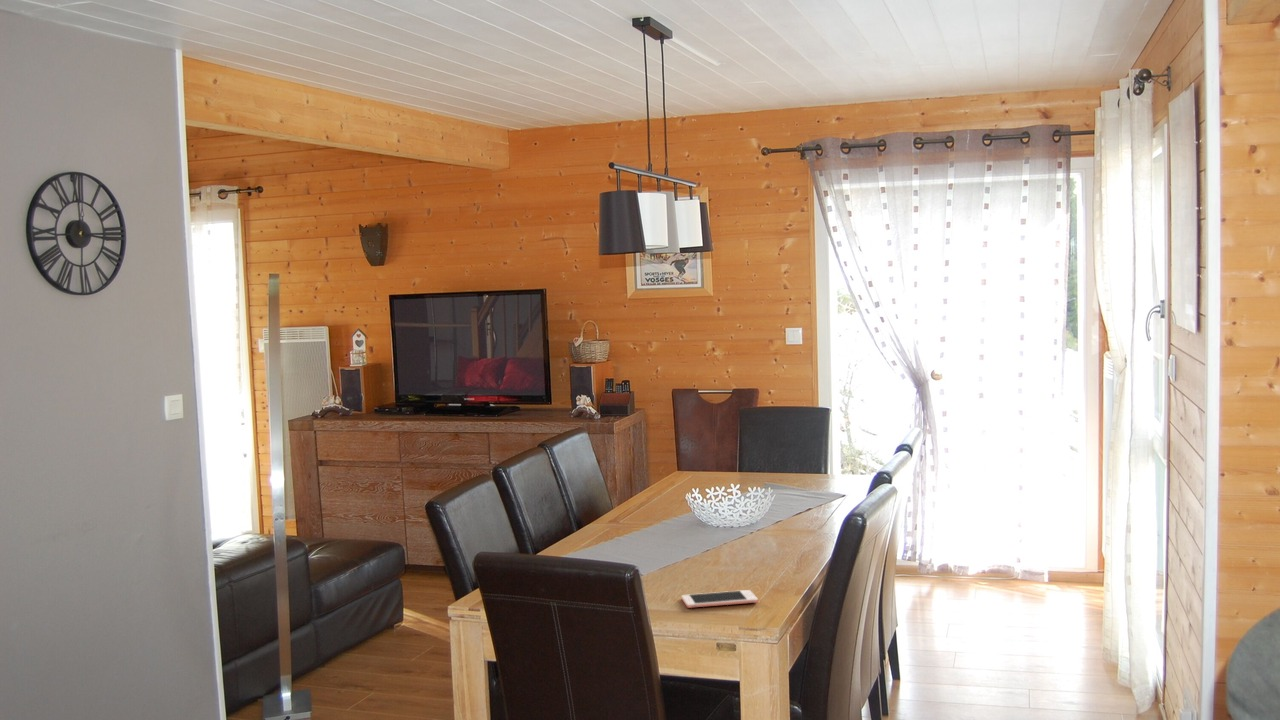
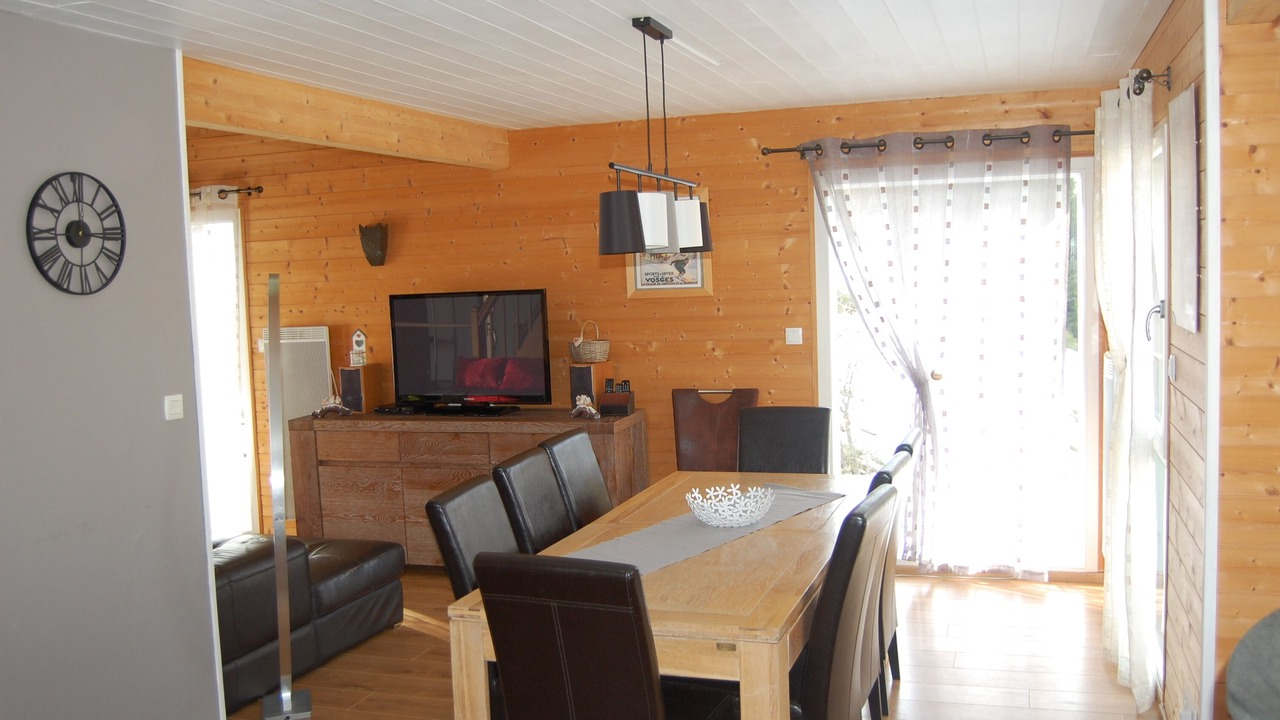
- cell phone (719, 598)
